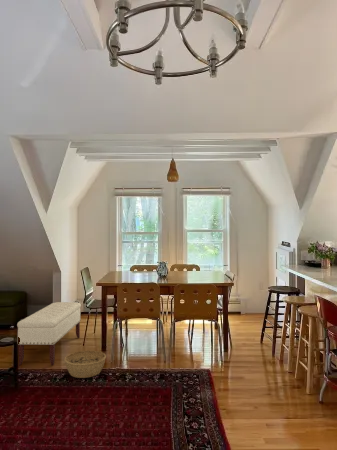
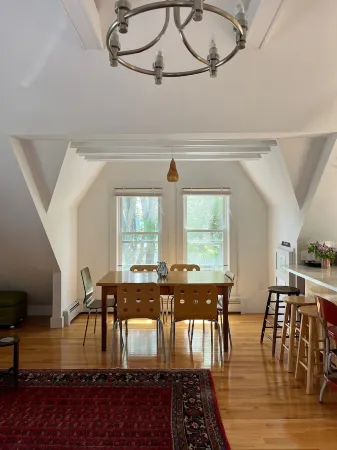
- basket (85, 364)
- bench (52, 329)
